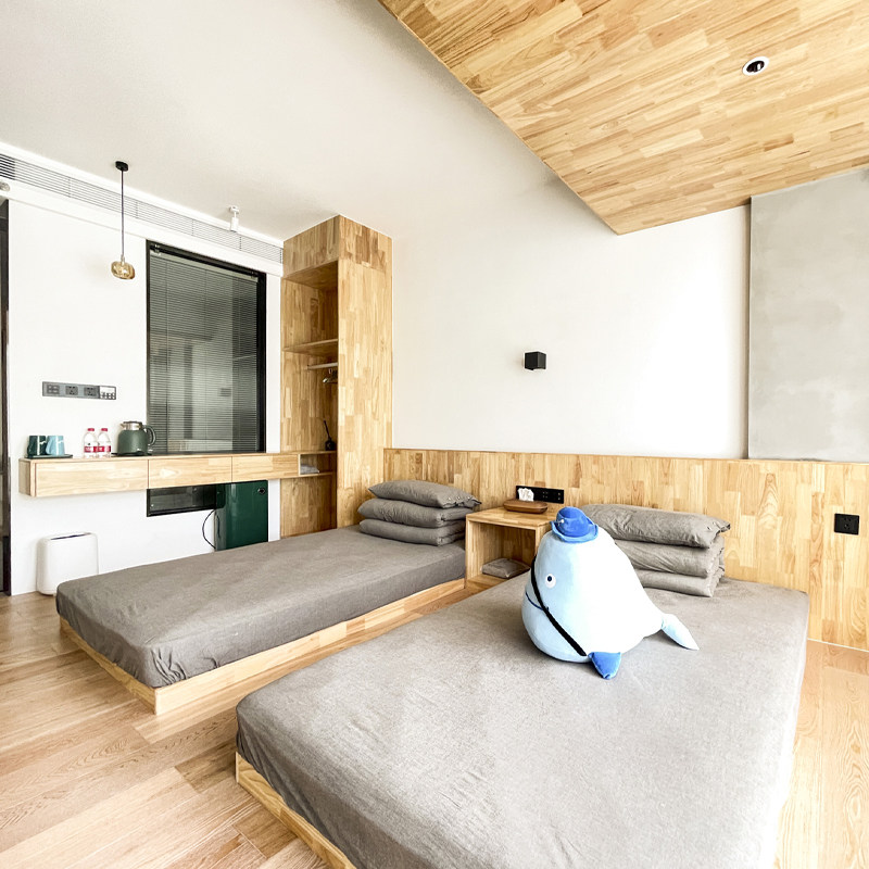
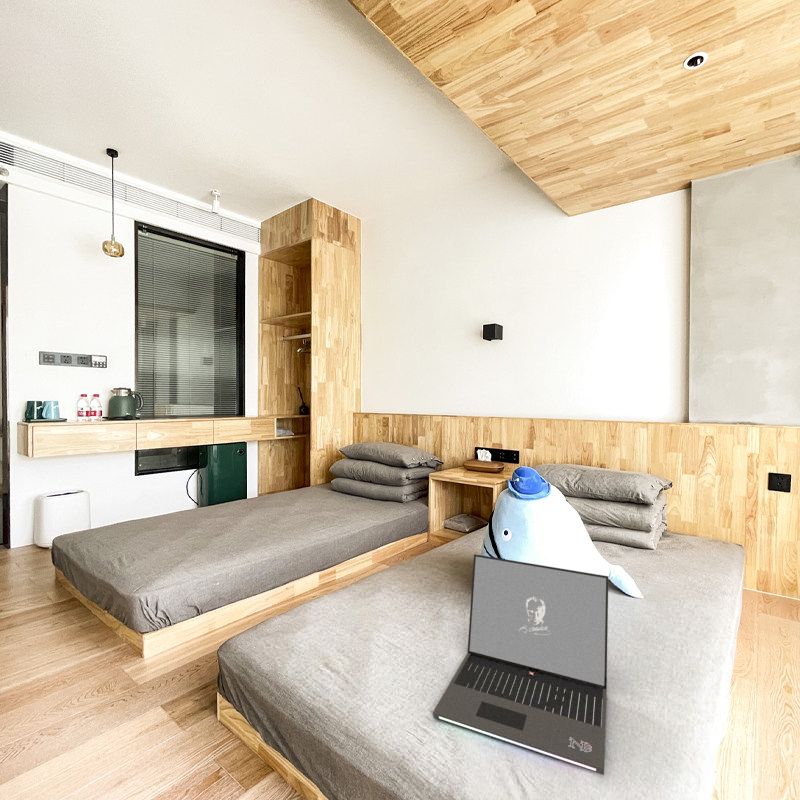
+ laptop (526, 642)
